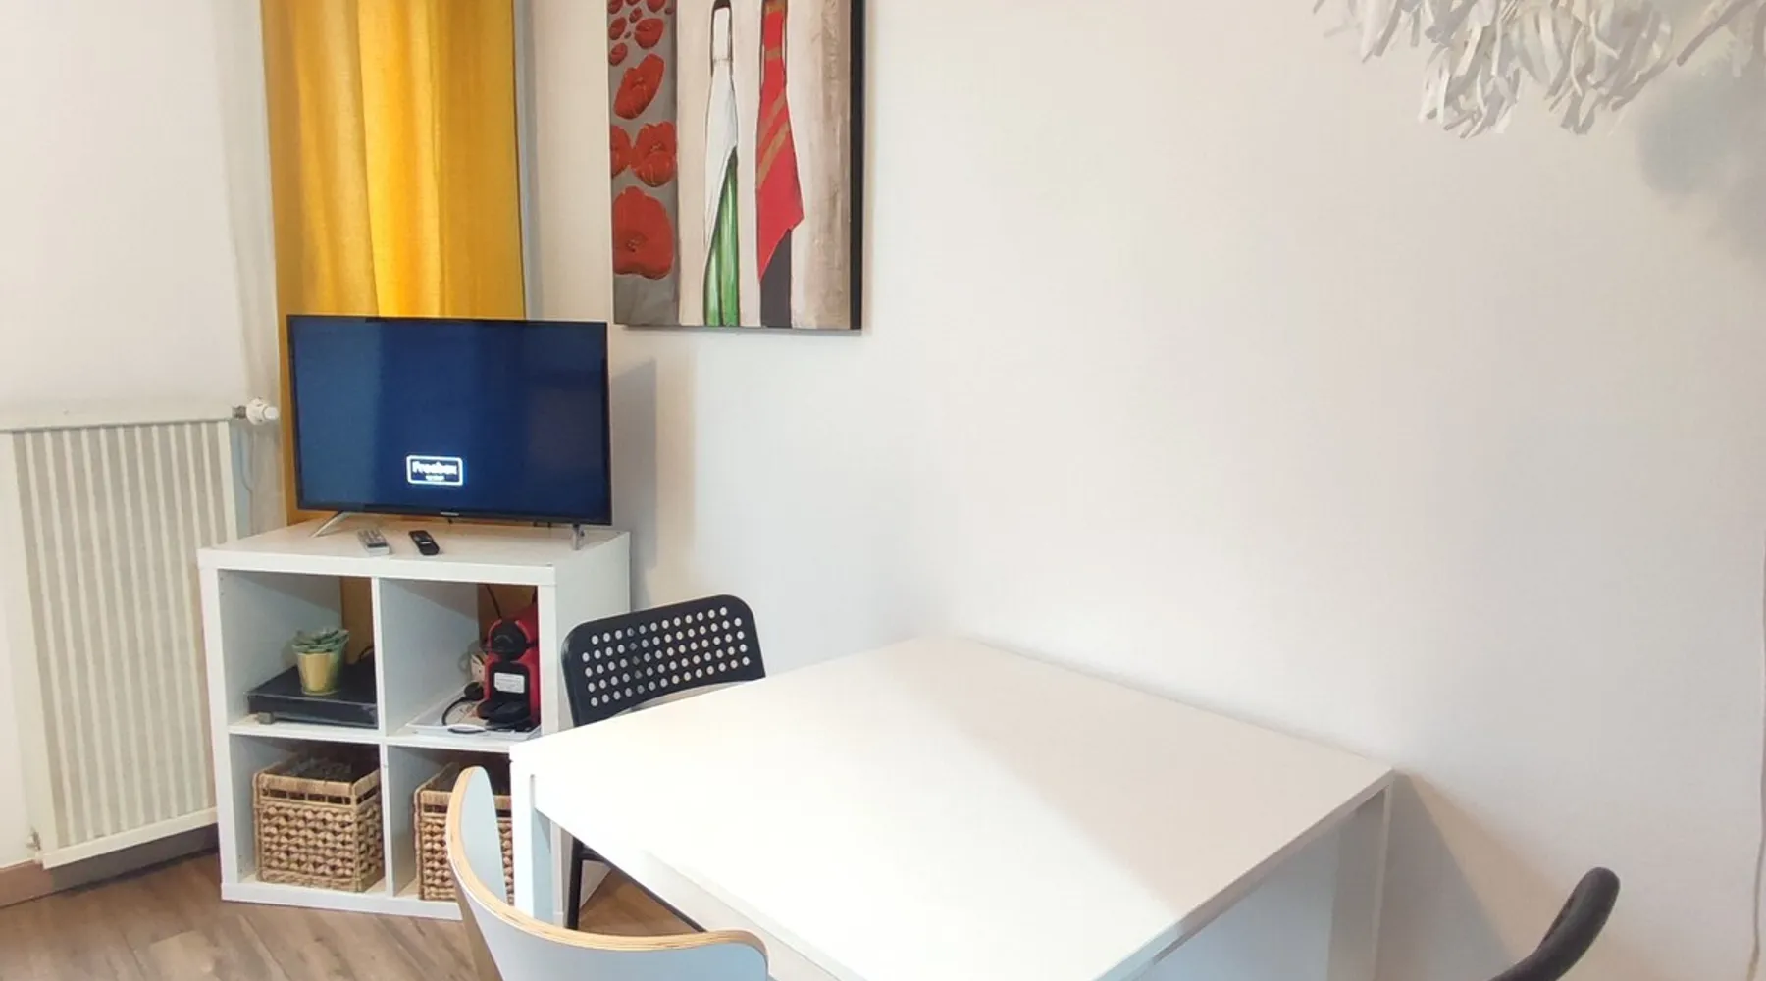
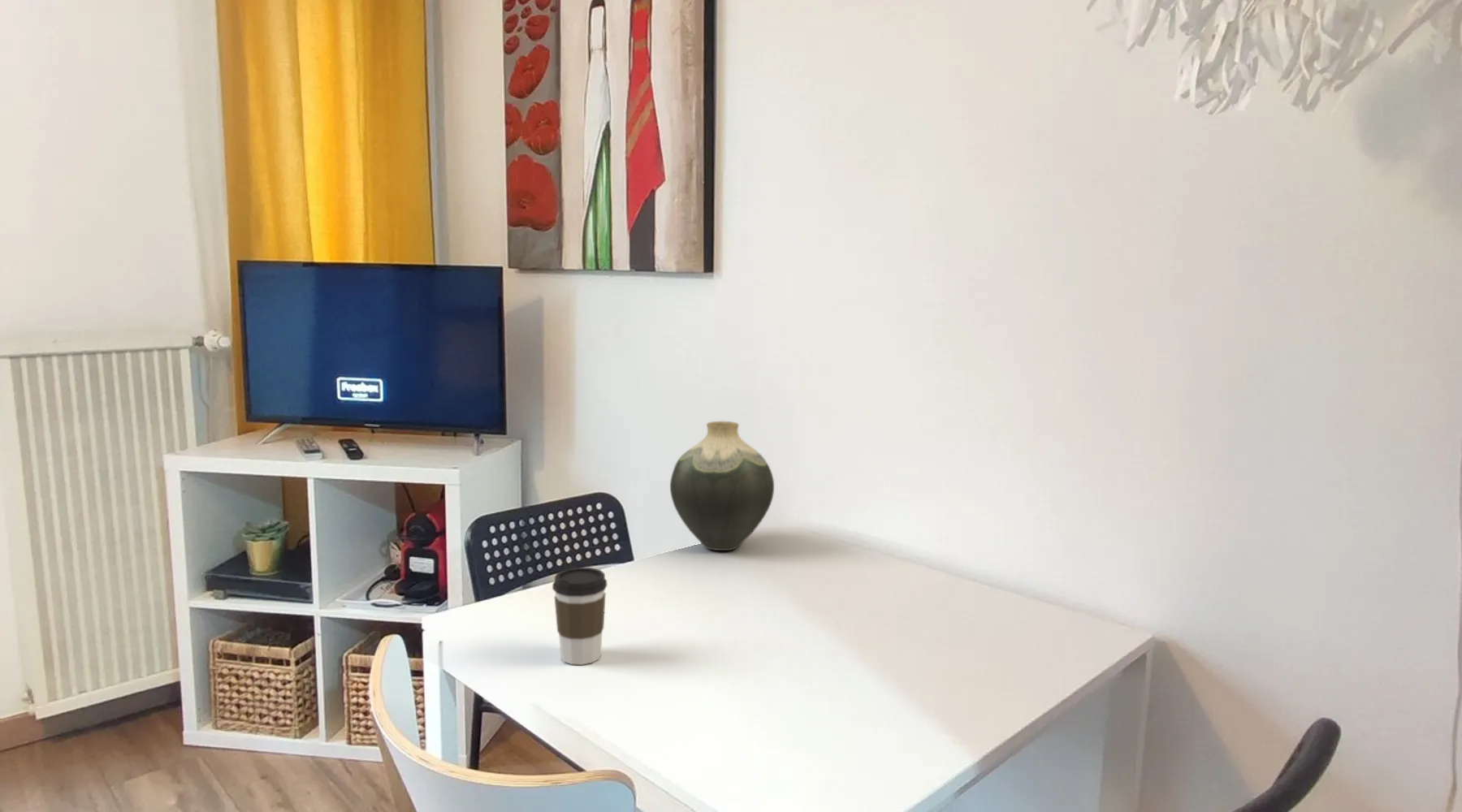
+ vase (722, 486)
+ coffee cup (580, 615)
